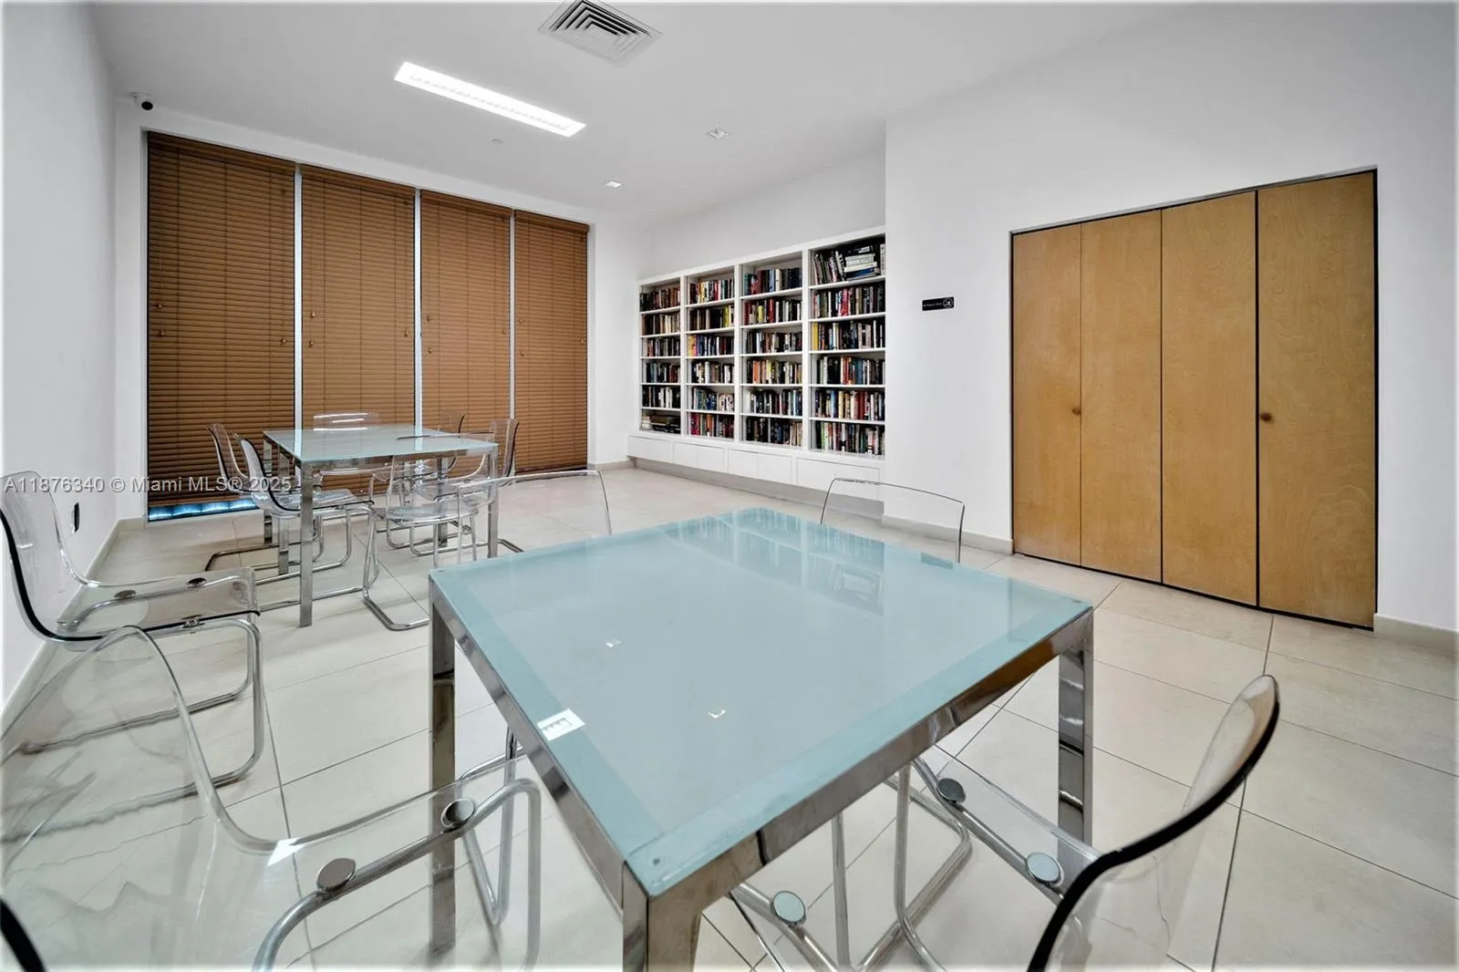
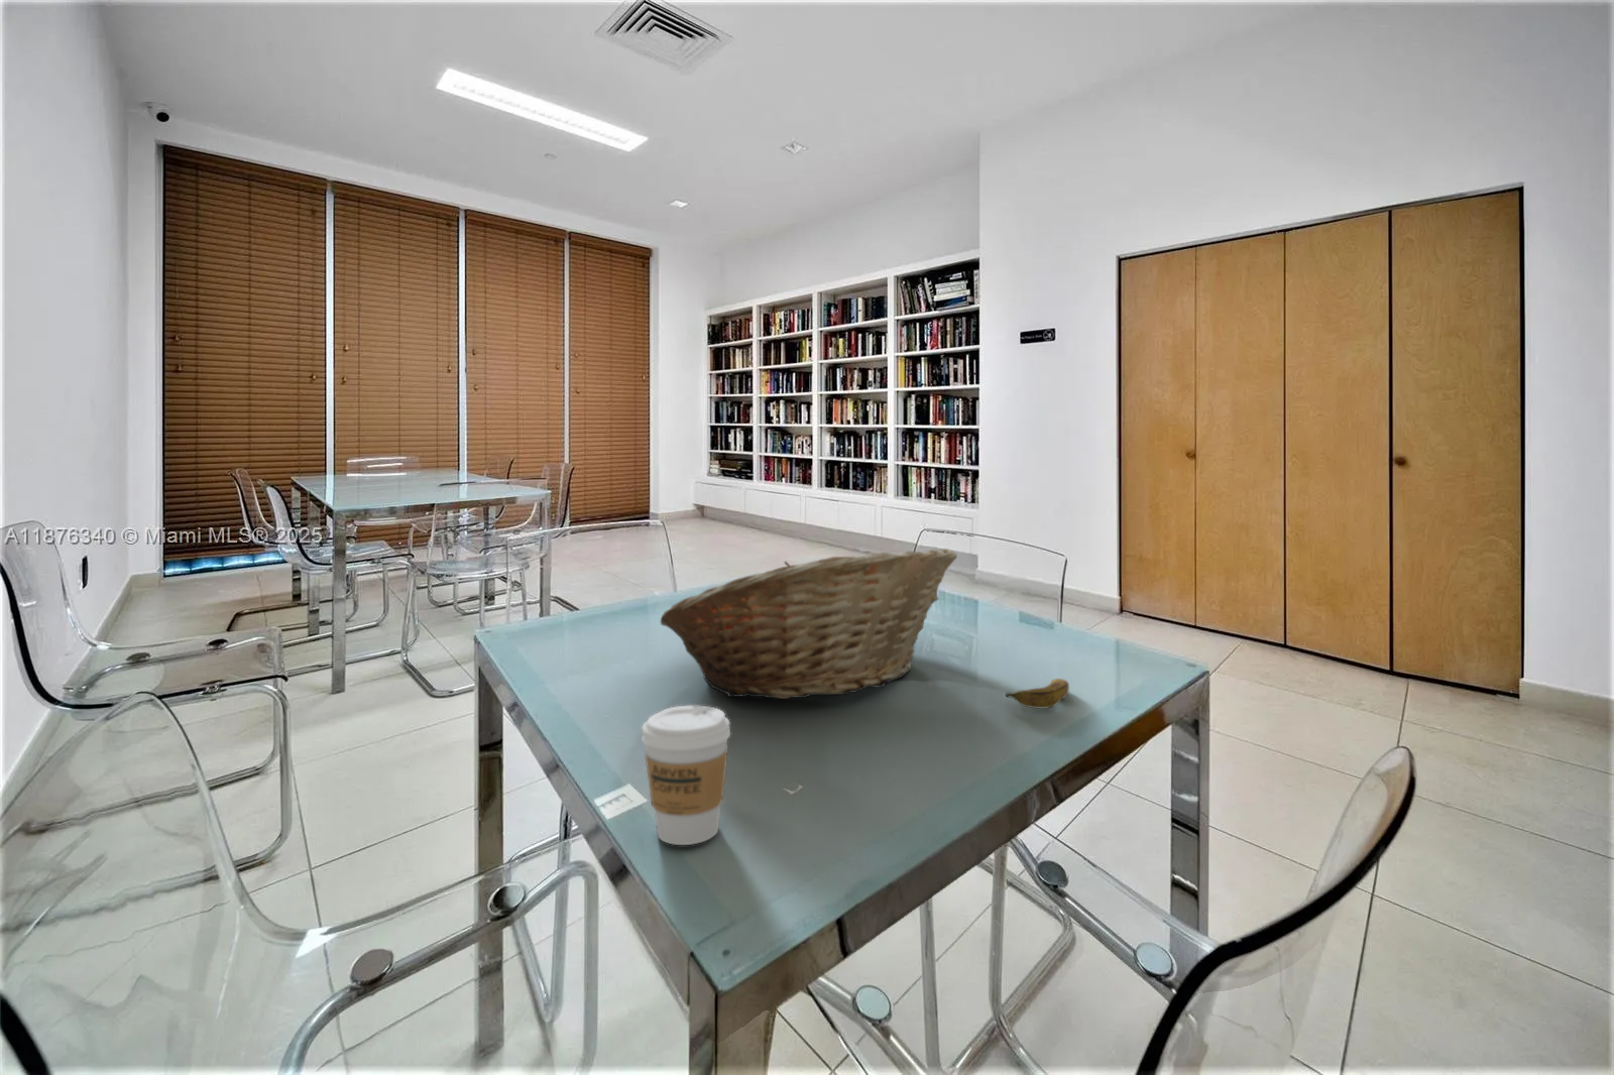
+ coffee cup (686, 771)
+ fruit basket (818, 611)
+ banana (1043, 690)
